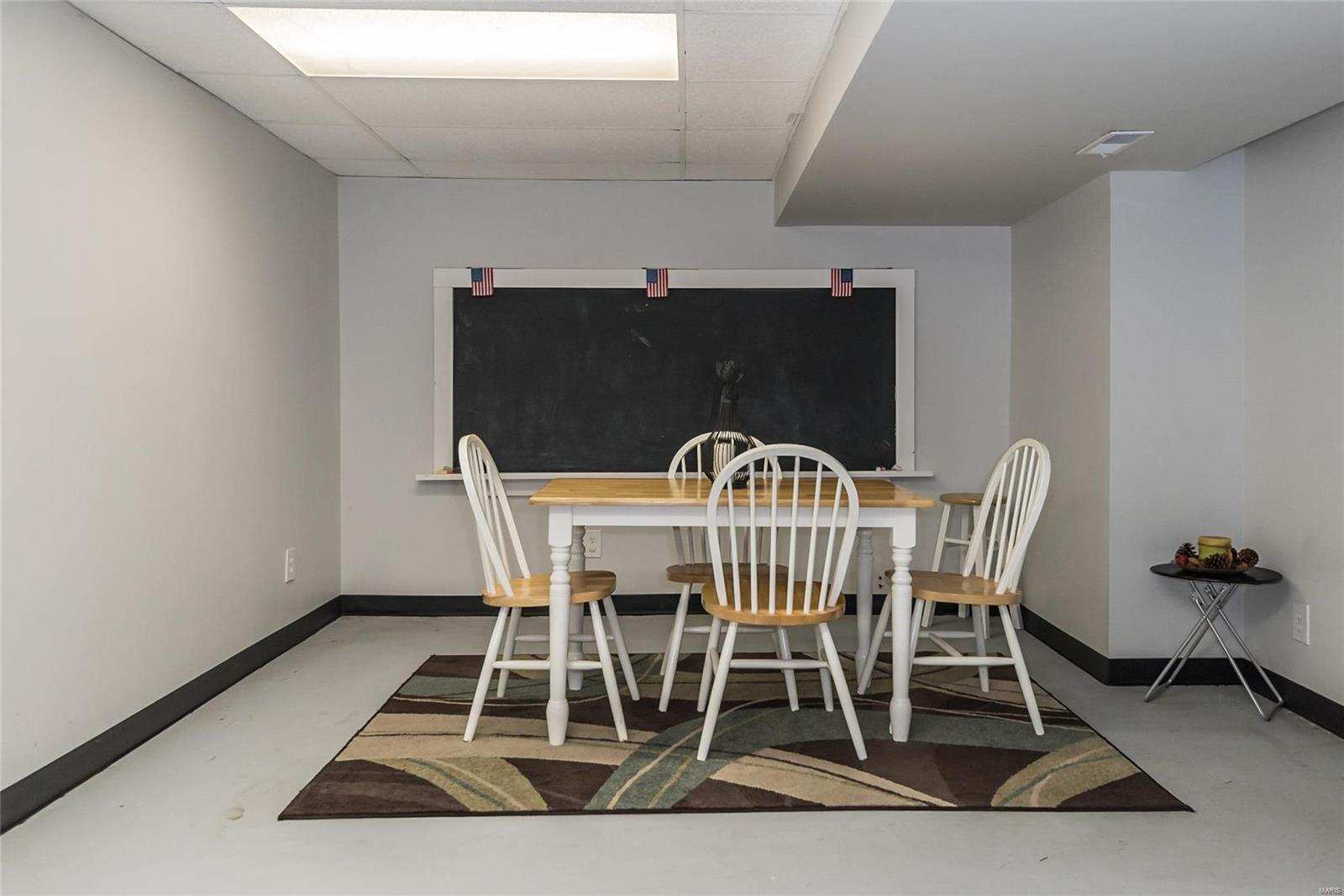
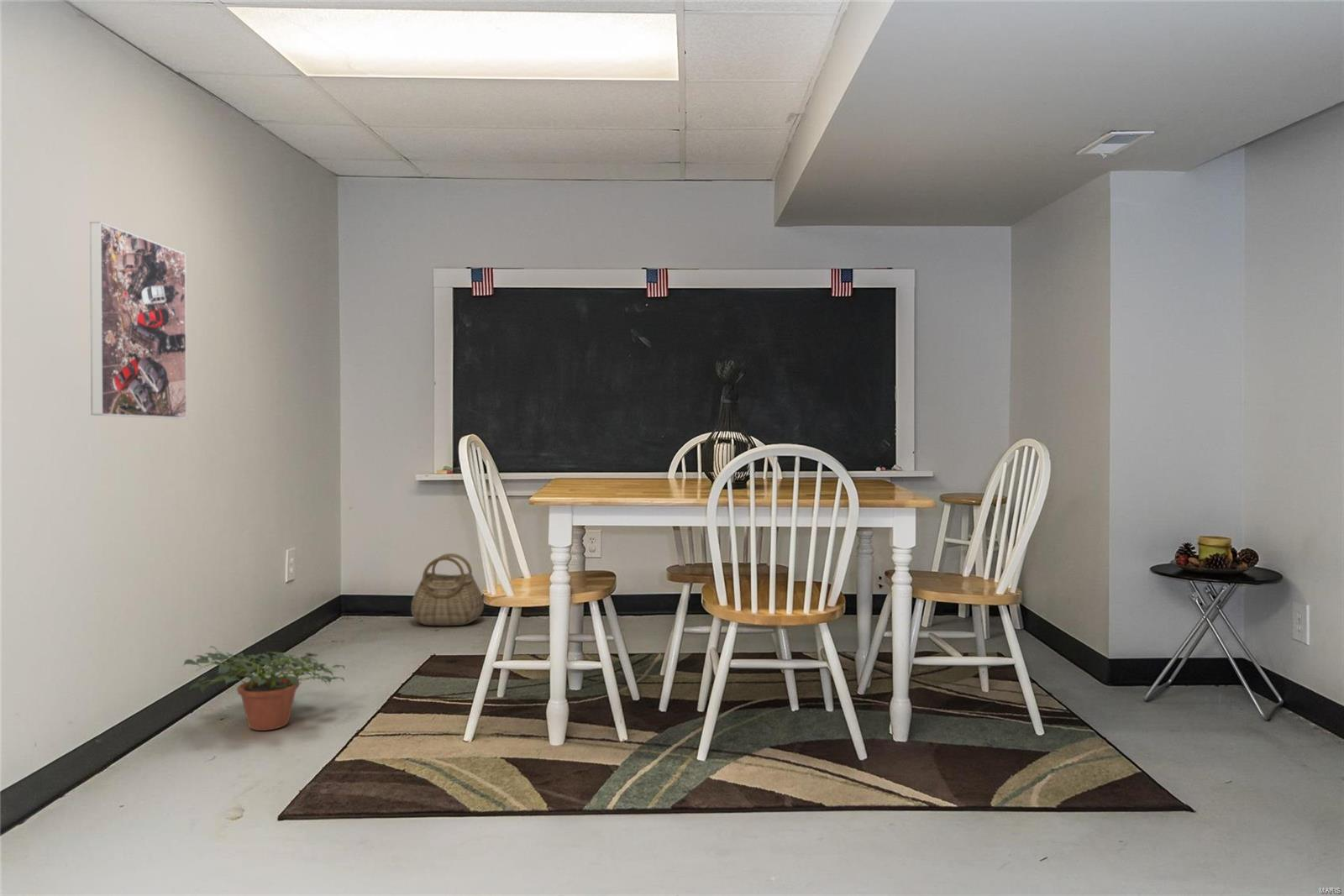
+ potted plant (268, 682)
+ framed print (142, 327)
+ basket (448, 589)
